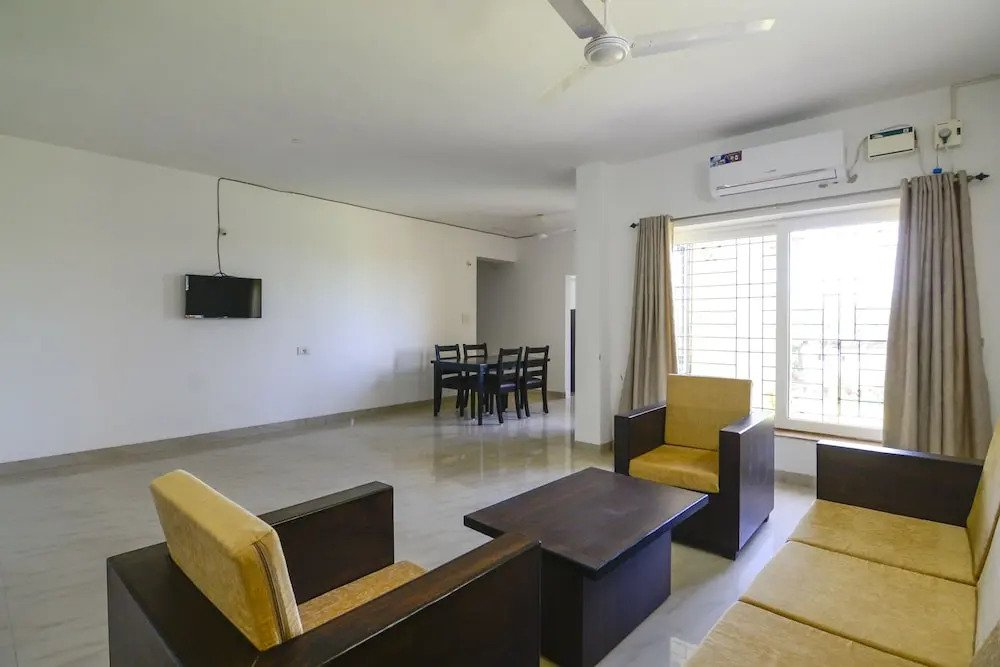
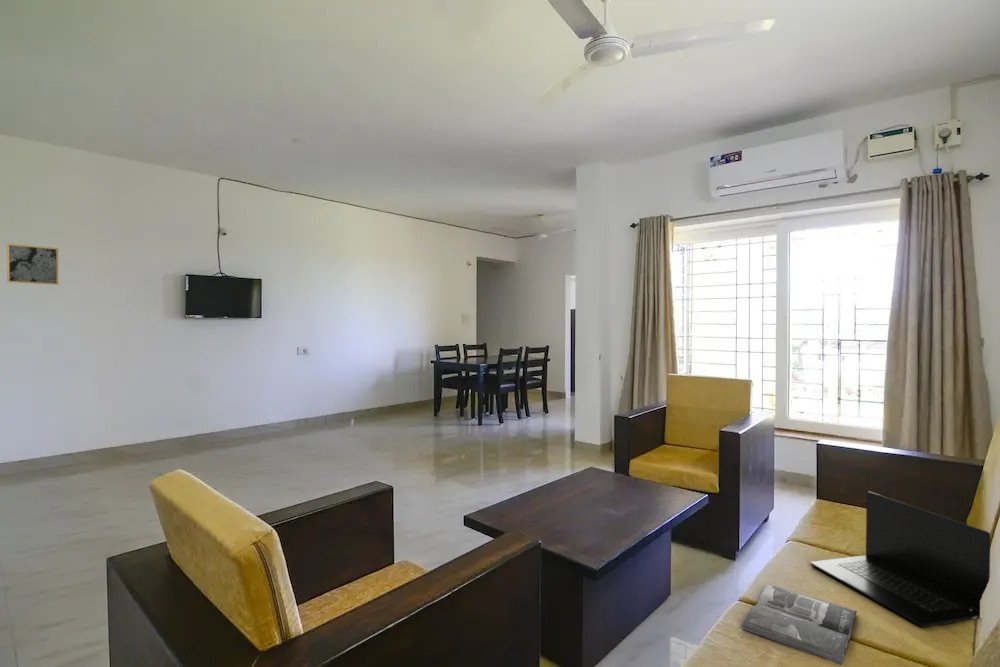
+ laptop (890, 550)
+ wall art (33, 264)
+ magazine (800, 618)
